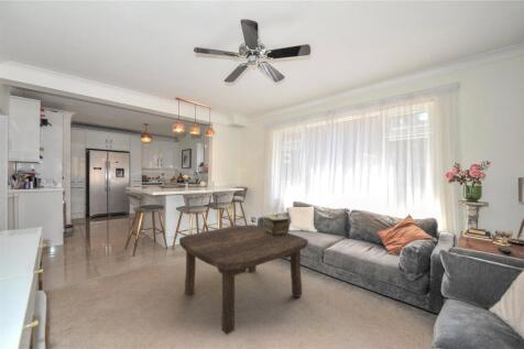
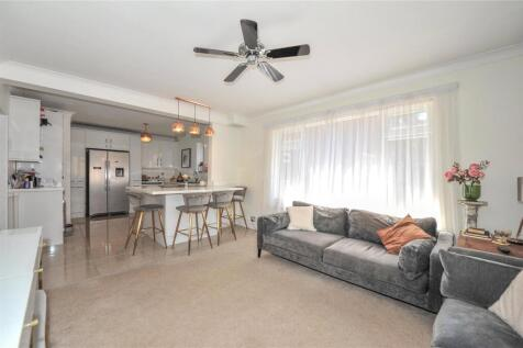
- decorative box (276, 223)
- coffee table (242, 265)
